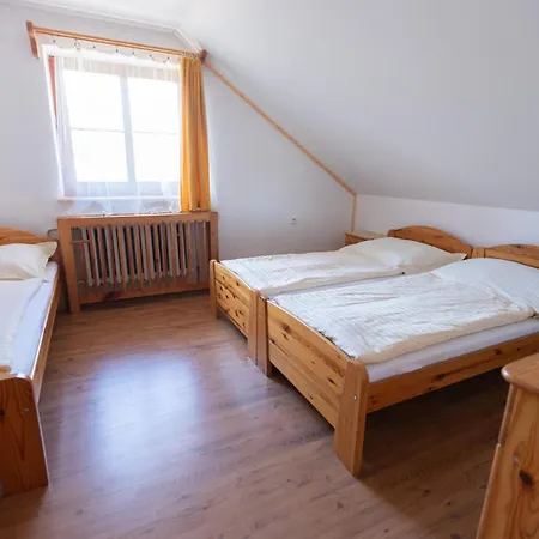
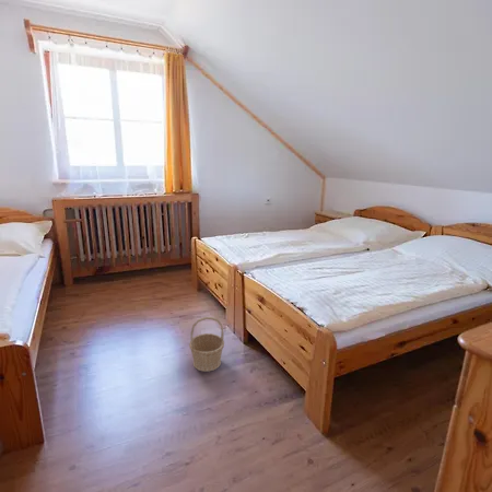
+ basket (207, 340)
